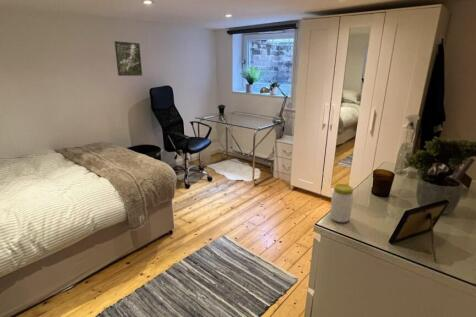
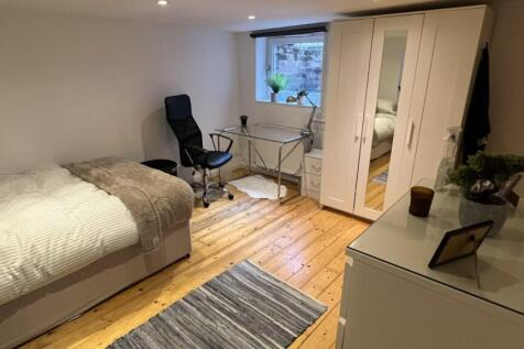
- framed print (129, 59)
- jar (341, 202)
